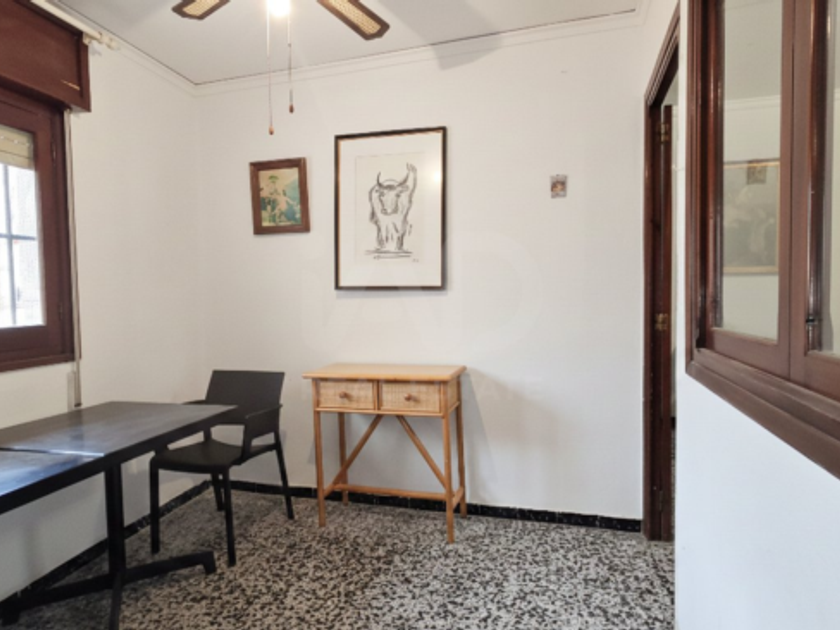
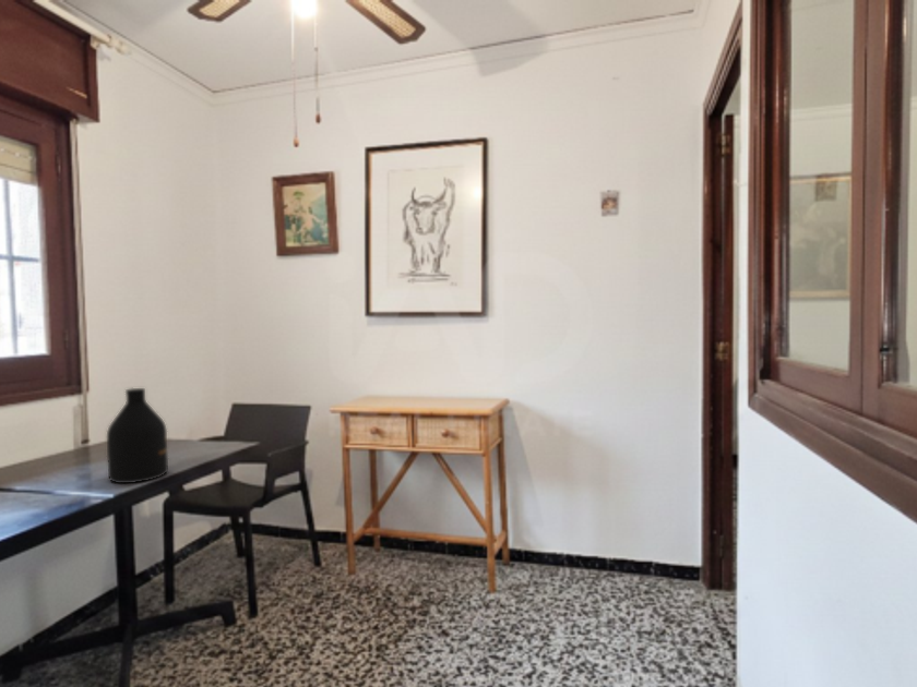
+ bottle (136, 432)
